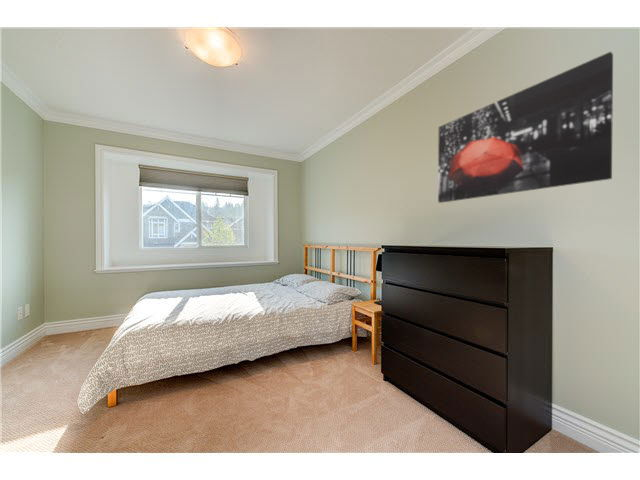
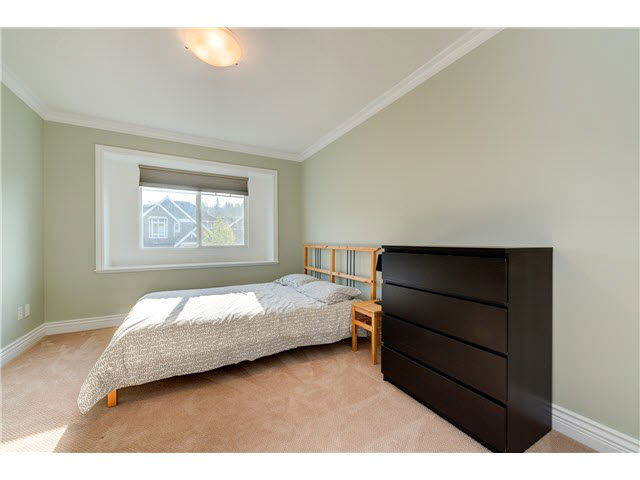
- wall art (503, 146)
